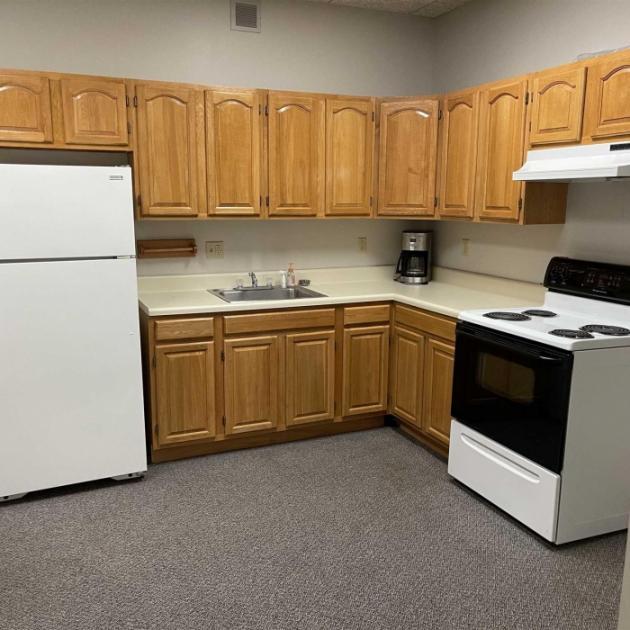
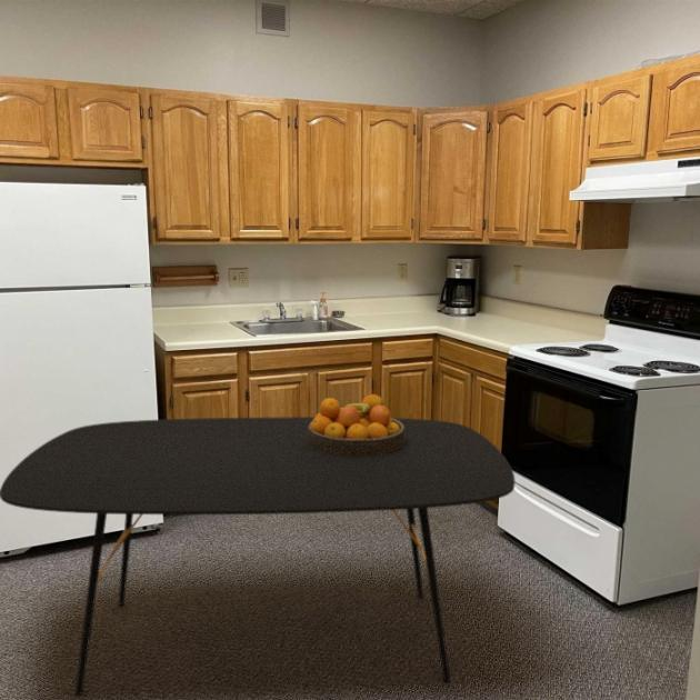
+ fruit bowl (356, 421)
+ dining table (269, 513)
